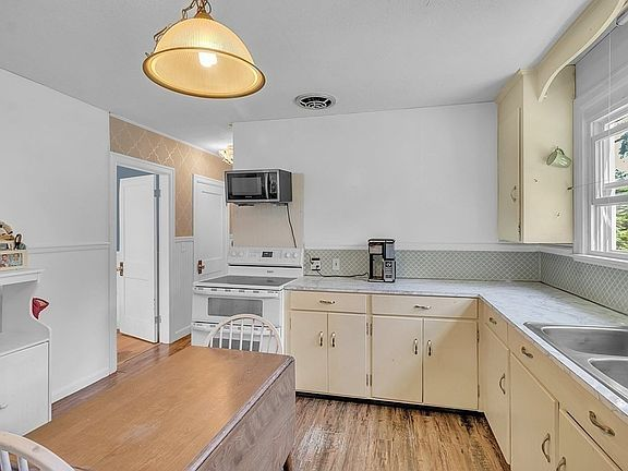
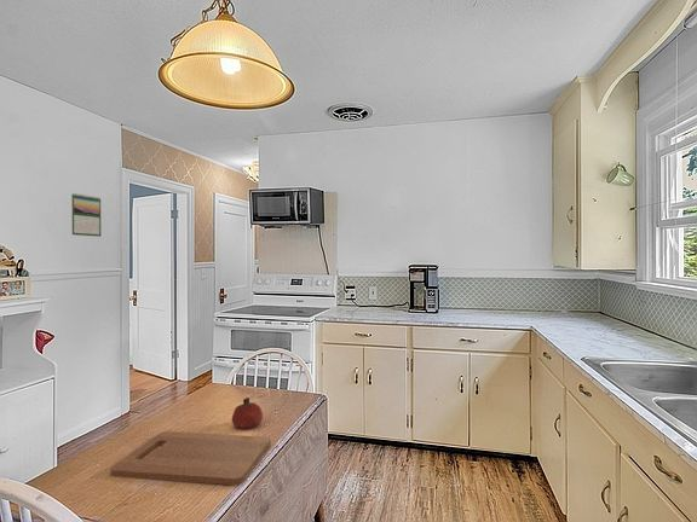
+ cutting board (196, 454)
+ fruit (247, 411)
+ calendar (86, 215)
